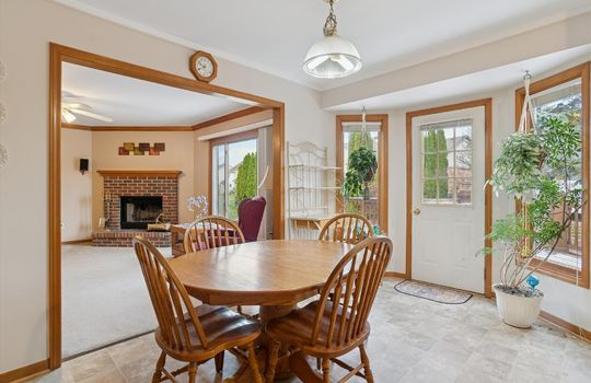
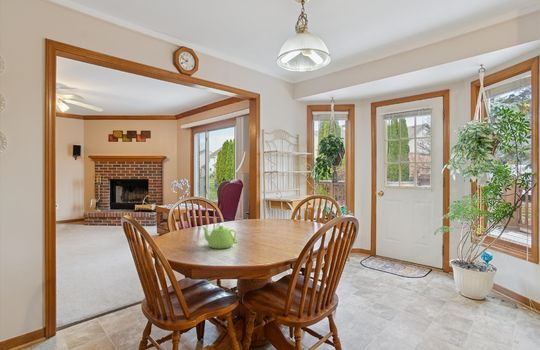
+ teapot (219, 235)
